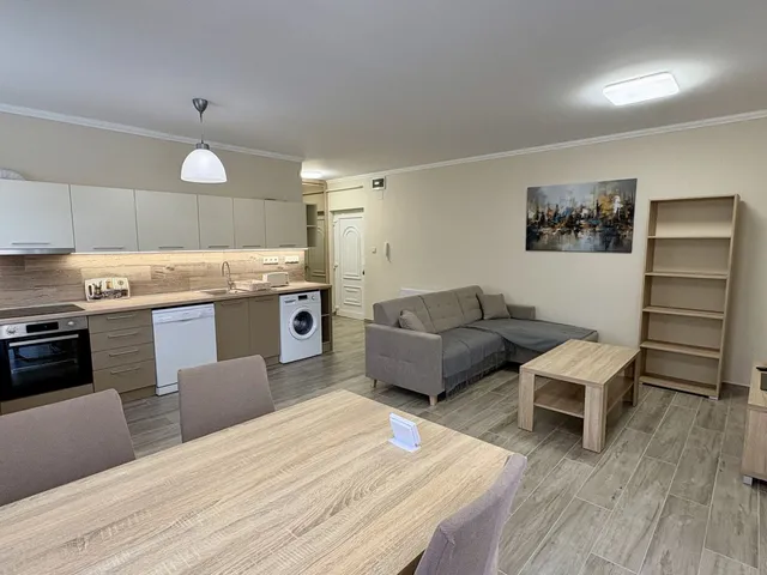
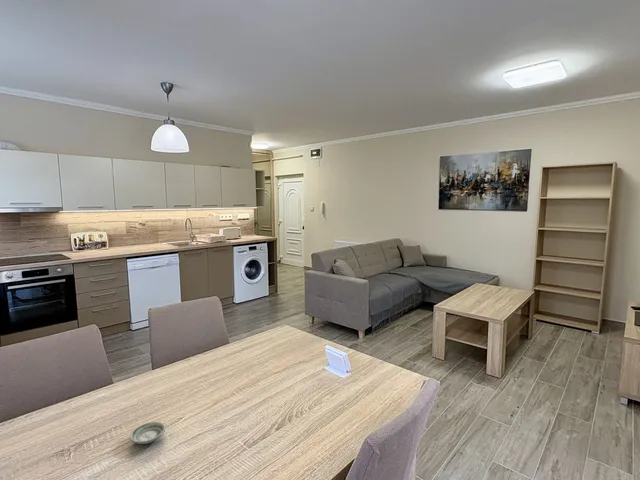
+ saucer (148, 434)
